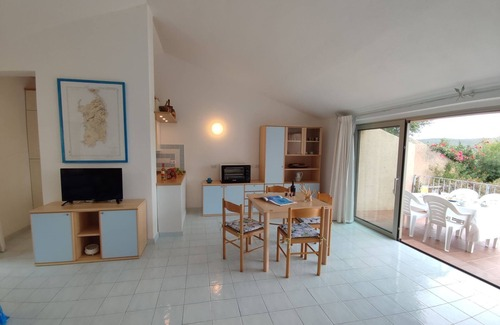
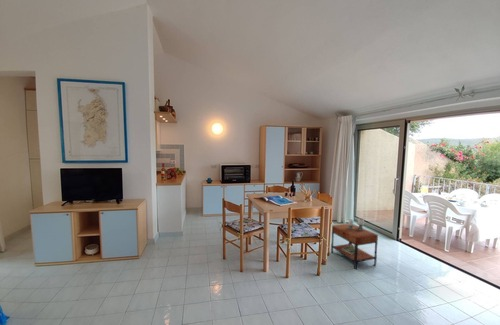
+ side table (353, 238)
